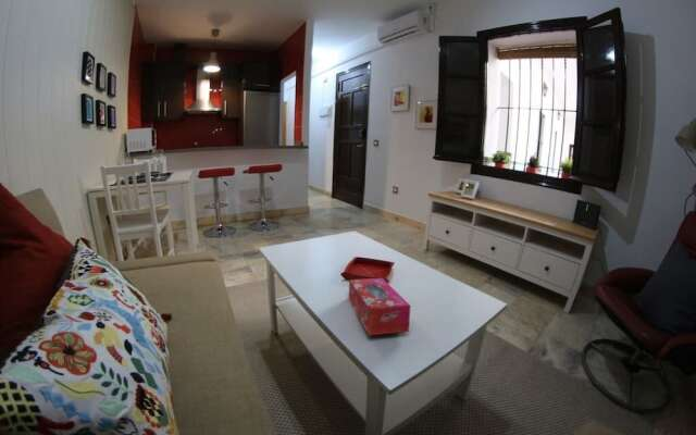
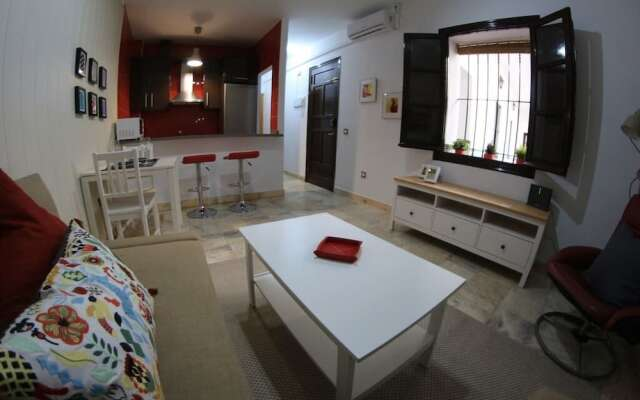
- tissue box (376, 302)
